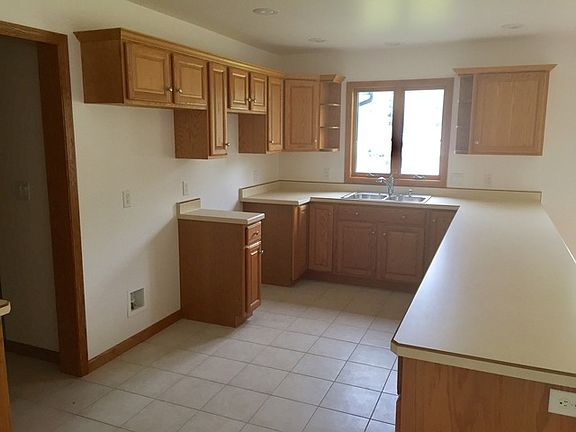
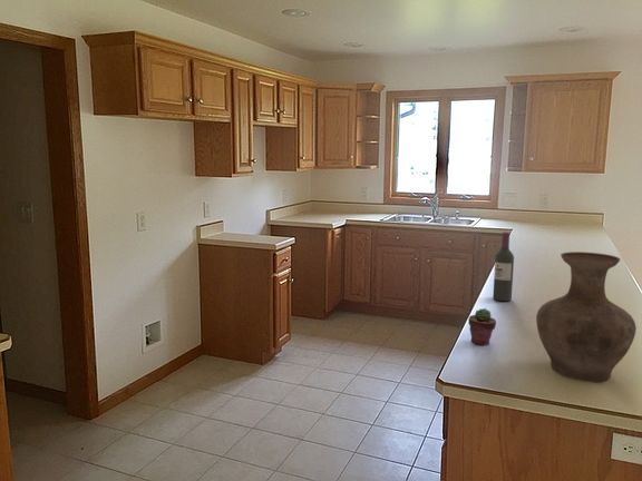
+ potted succulent (481, 325)
+ vase (584, 314)
+ wine bottle (504, 266)
